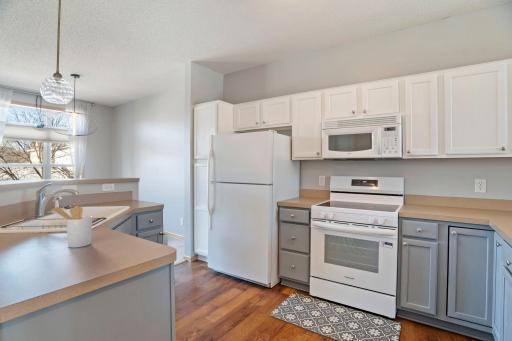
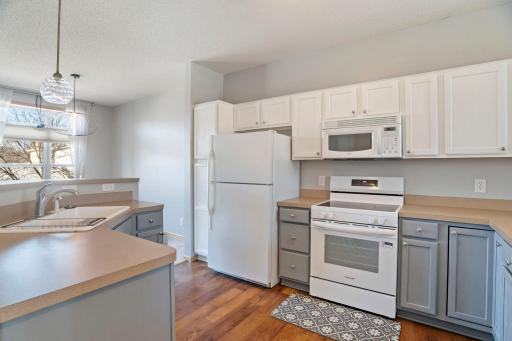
- utensil holder (72, 225)
